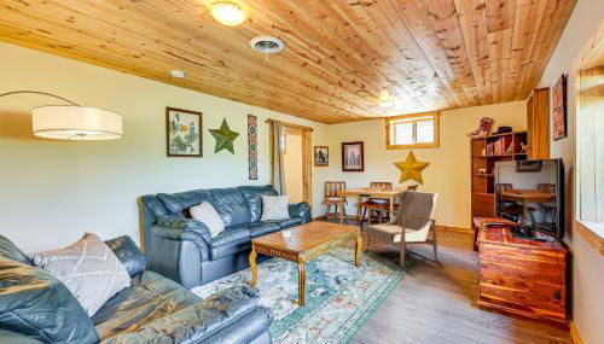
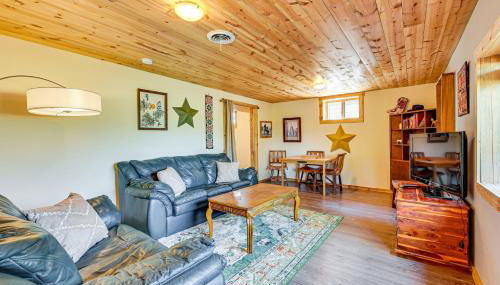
- armchair (402, 223)
